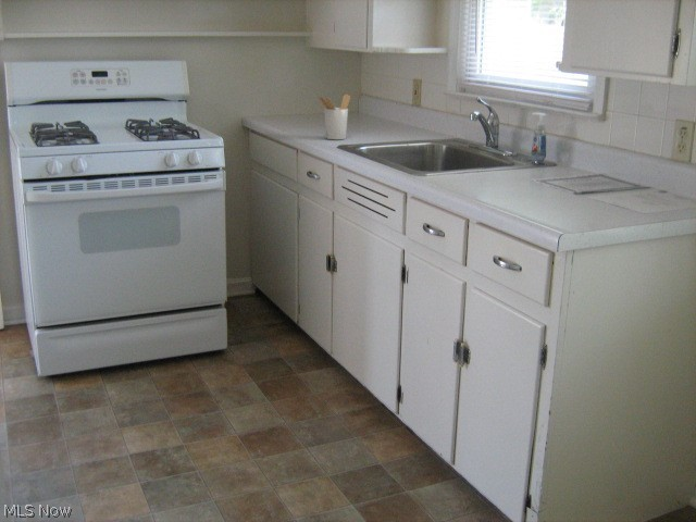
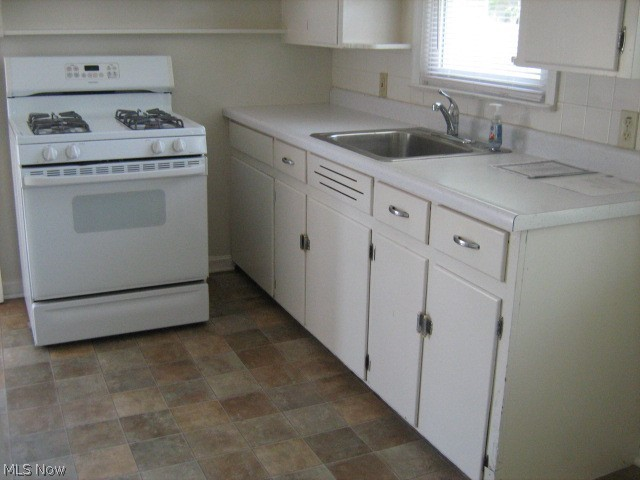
- utensil holder (332, 116)
